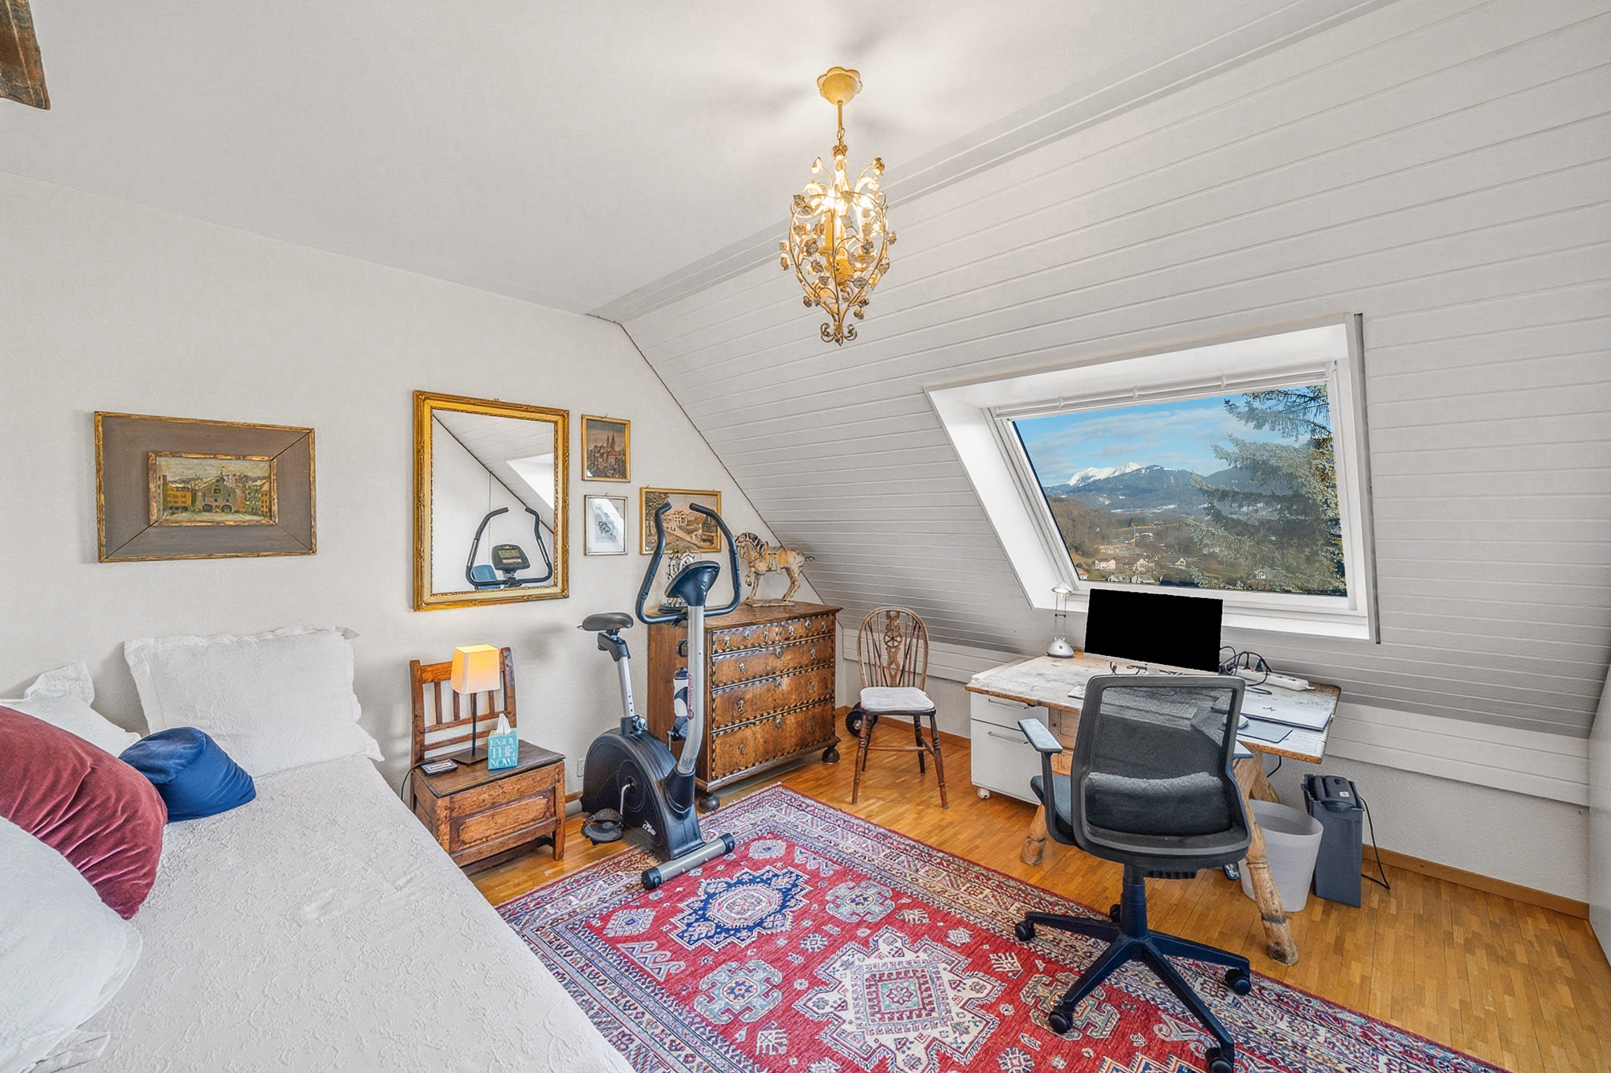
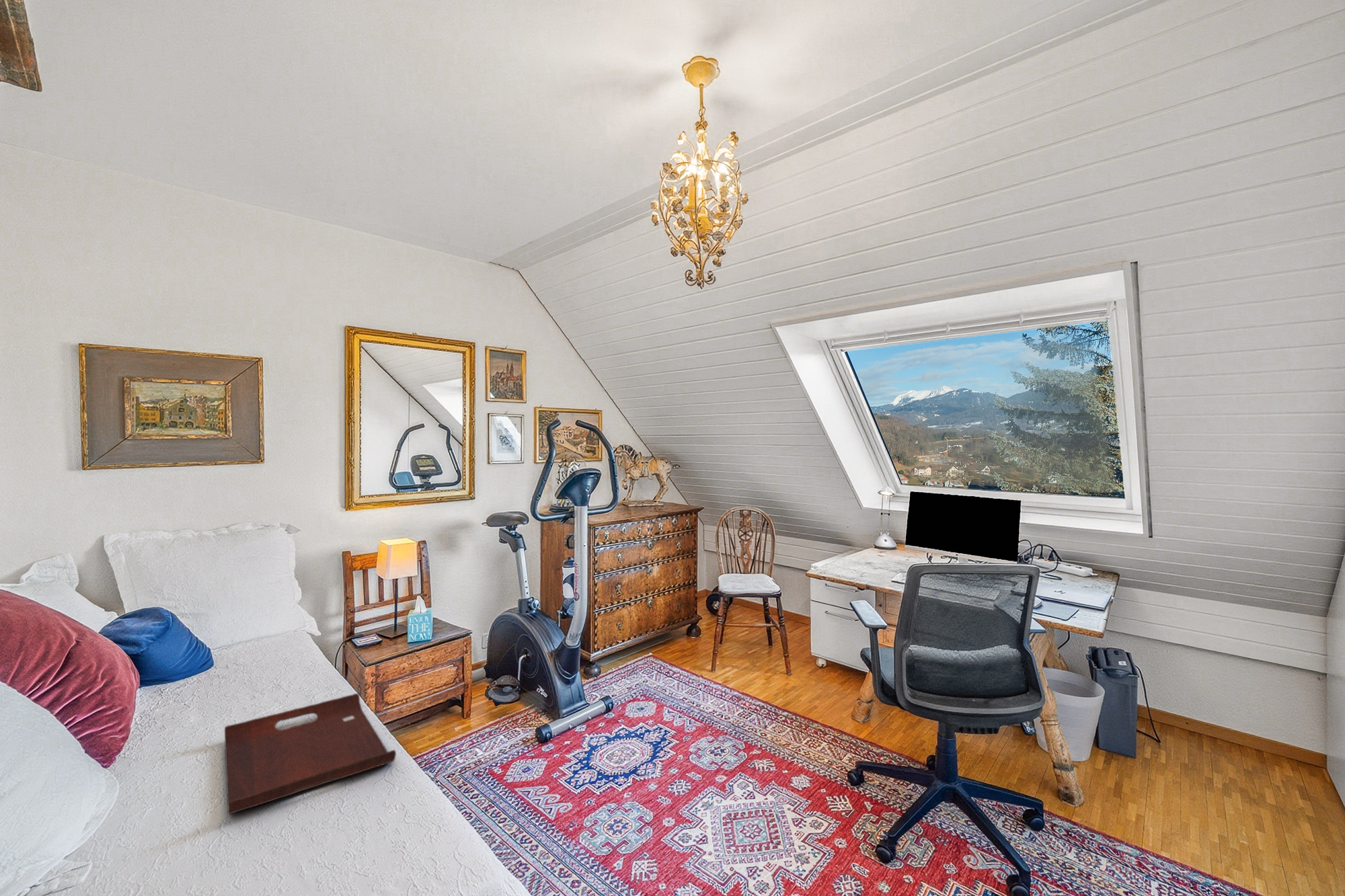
+ serving tray (306, 745)
